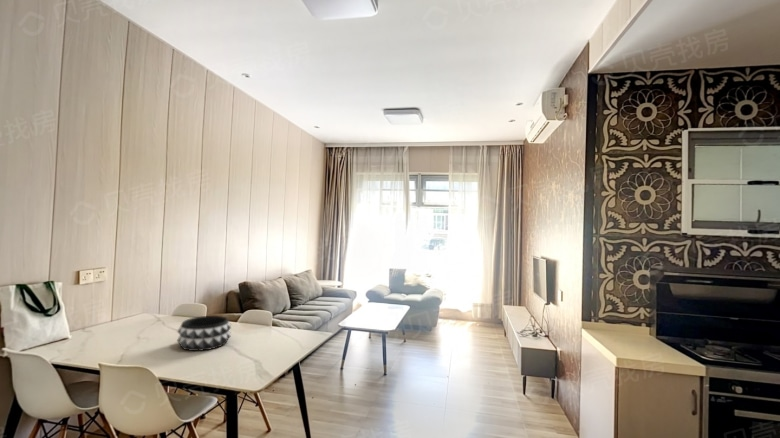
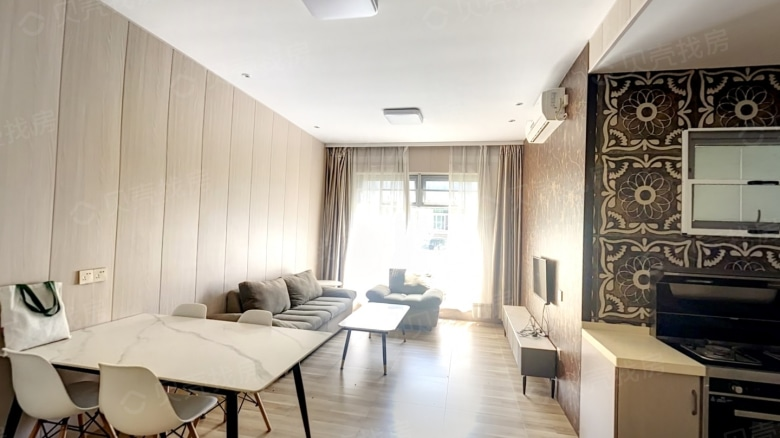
- decorative bowl (205, 332)
